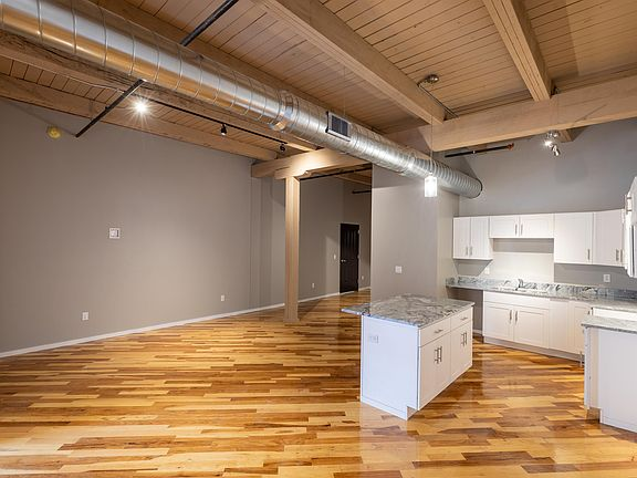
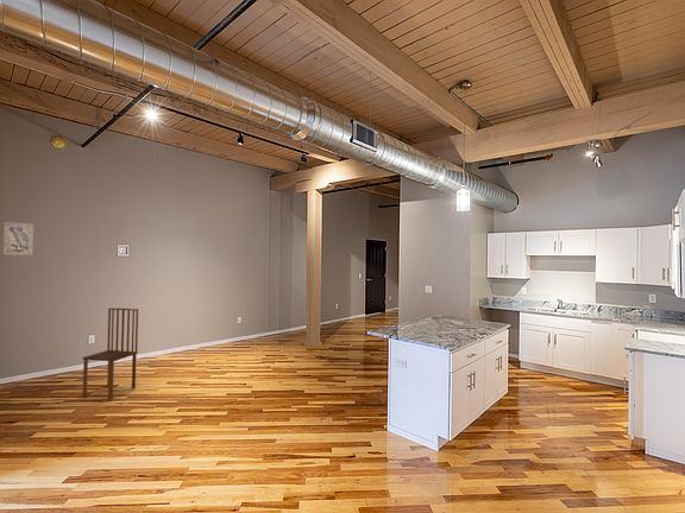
+ dining chair (111, 350)
+ wall art (18, 239)
